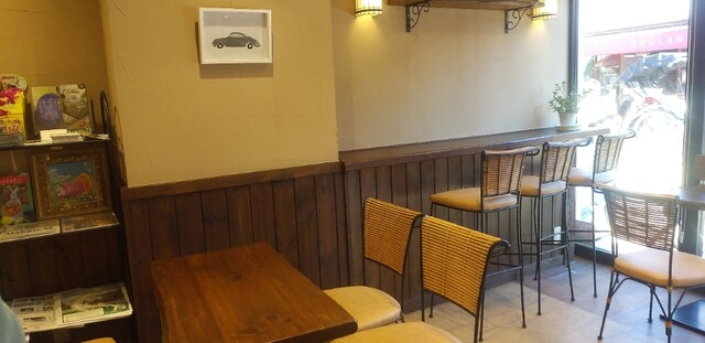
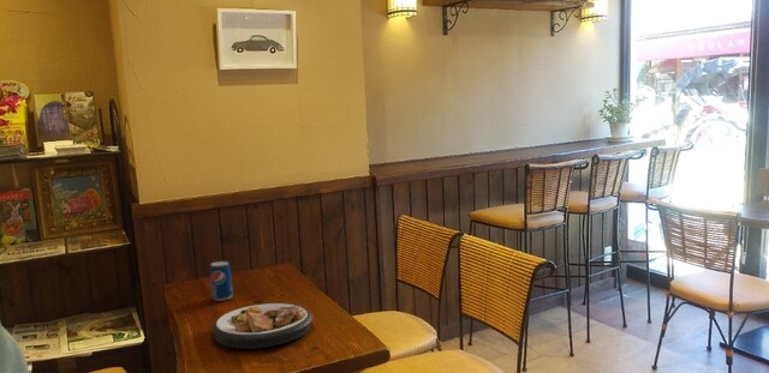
+ beverage can (221, 281)
+ plate (262, 319)
